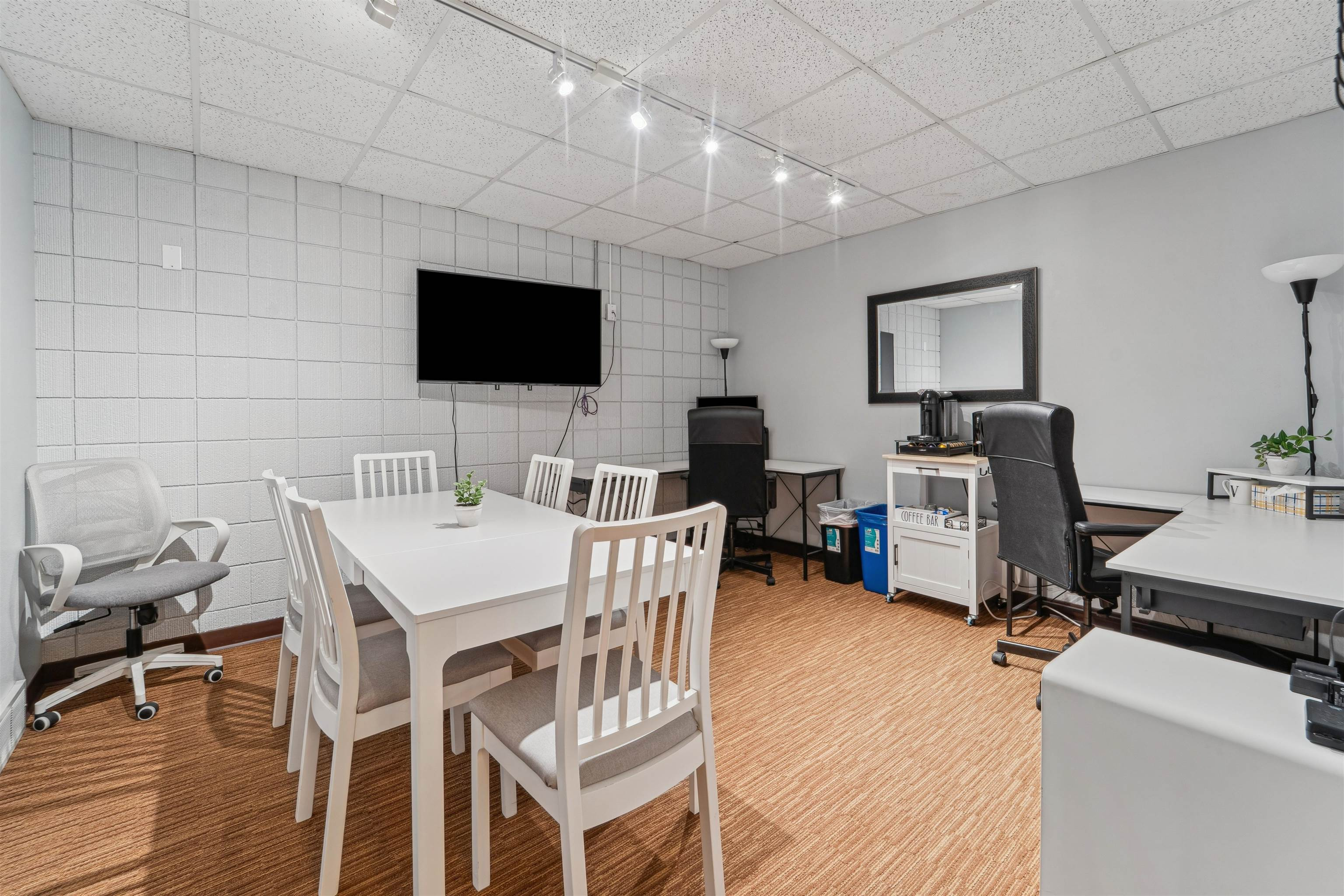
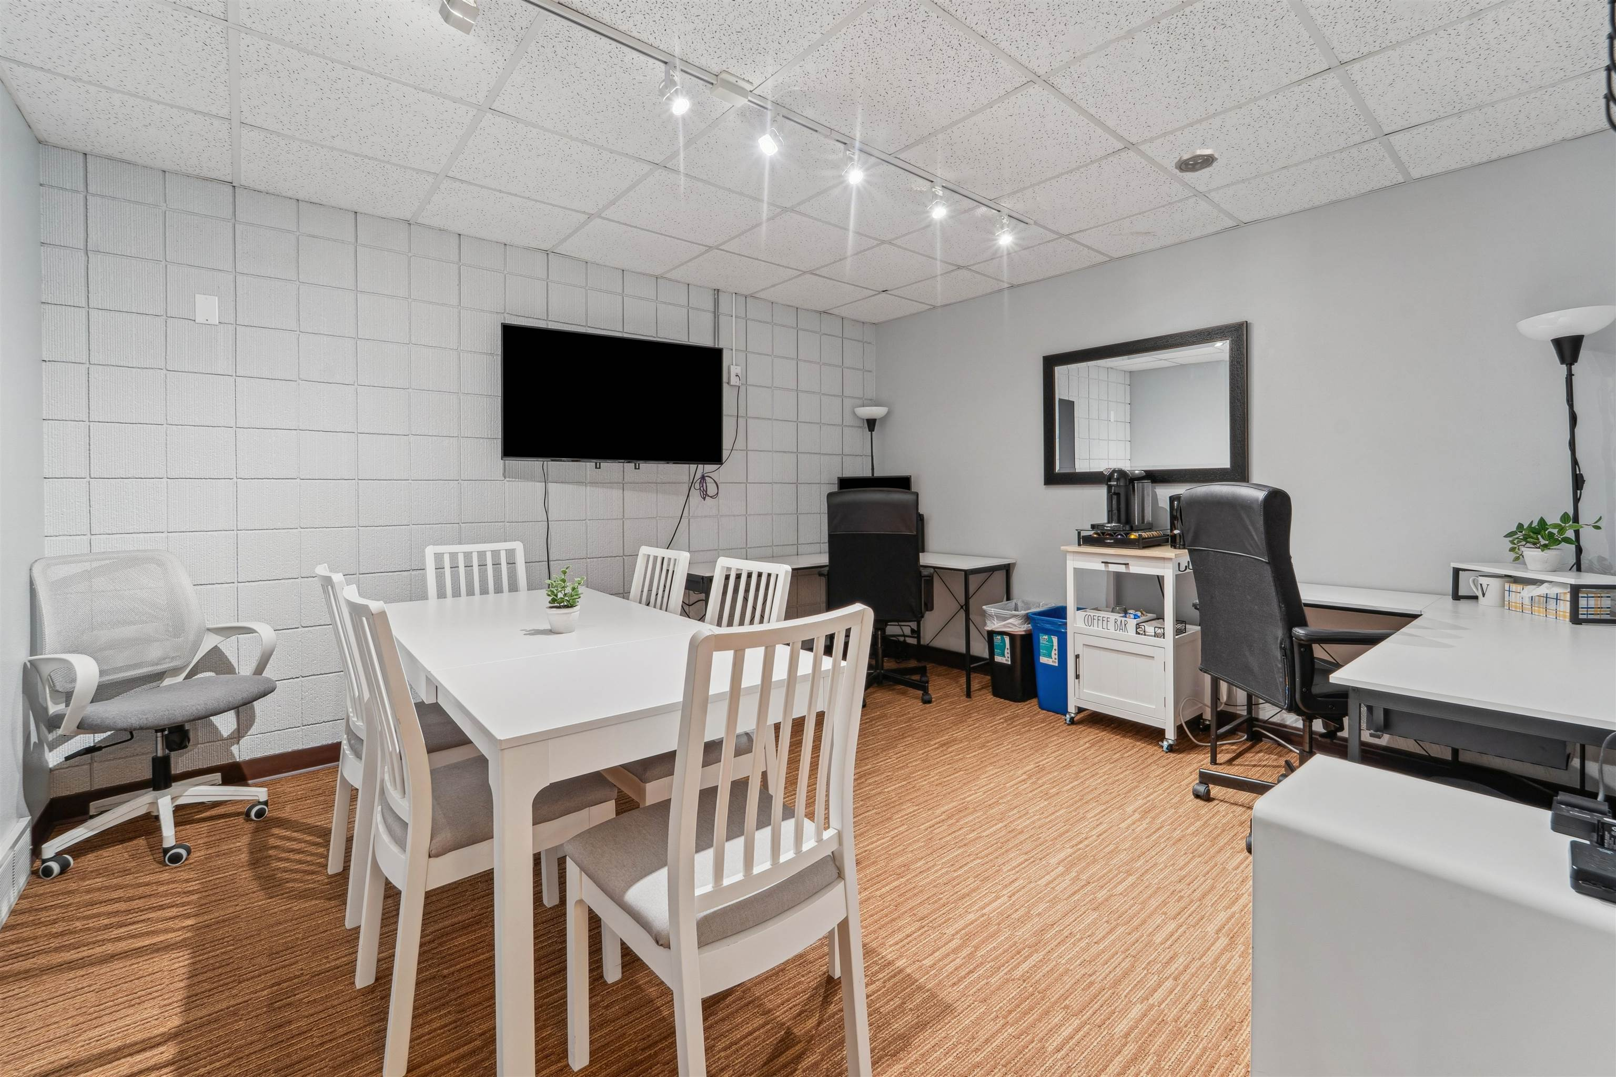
+ smoke detector (1196, 157)
